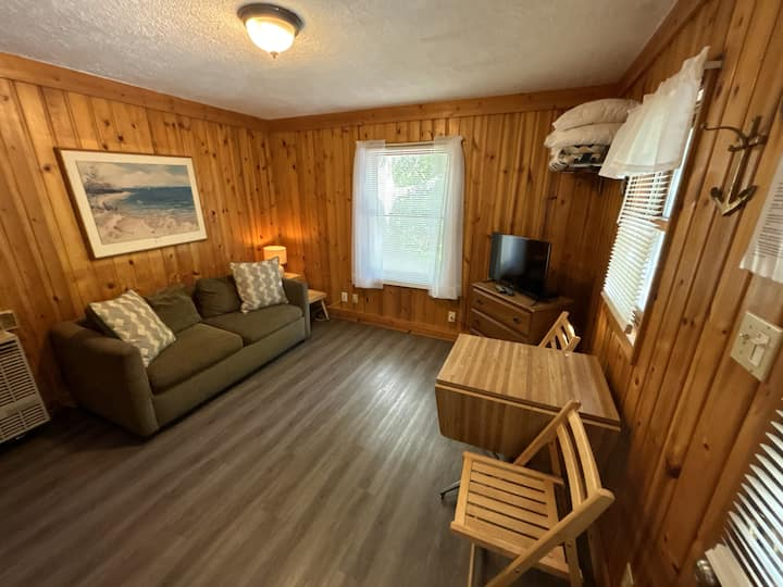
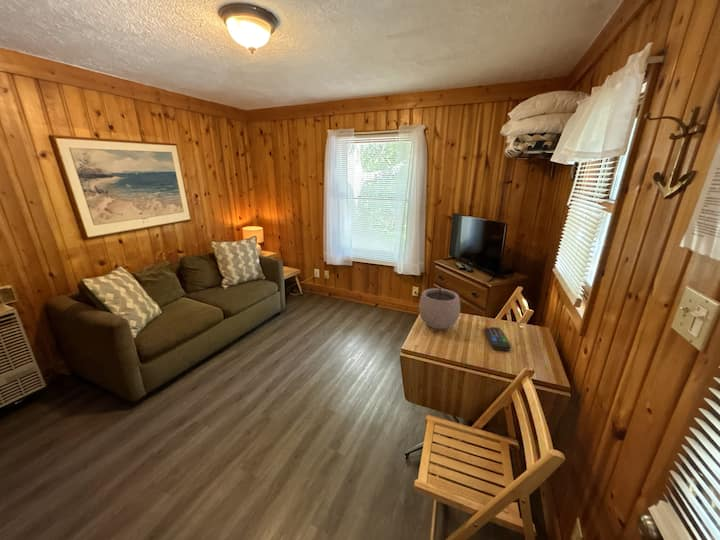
+ remote control (496, 337)
+ plant pot (439, 303)
